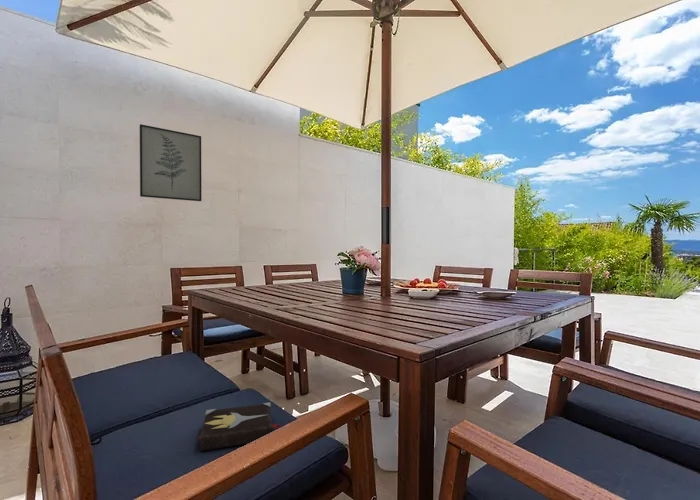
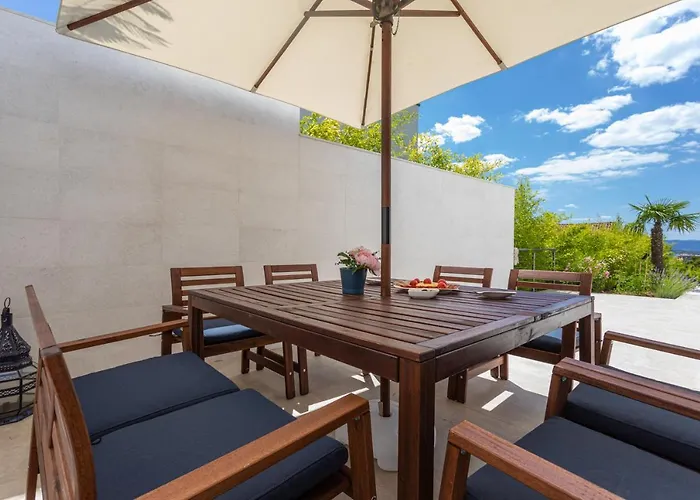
- hardback book (238, 423)
- wall art (172, 165)
